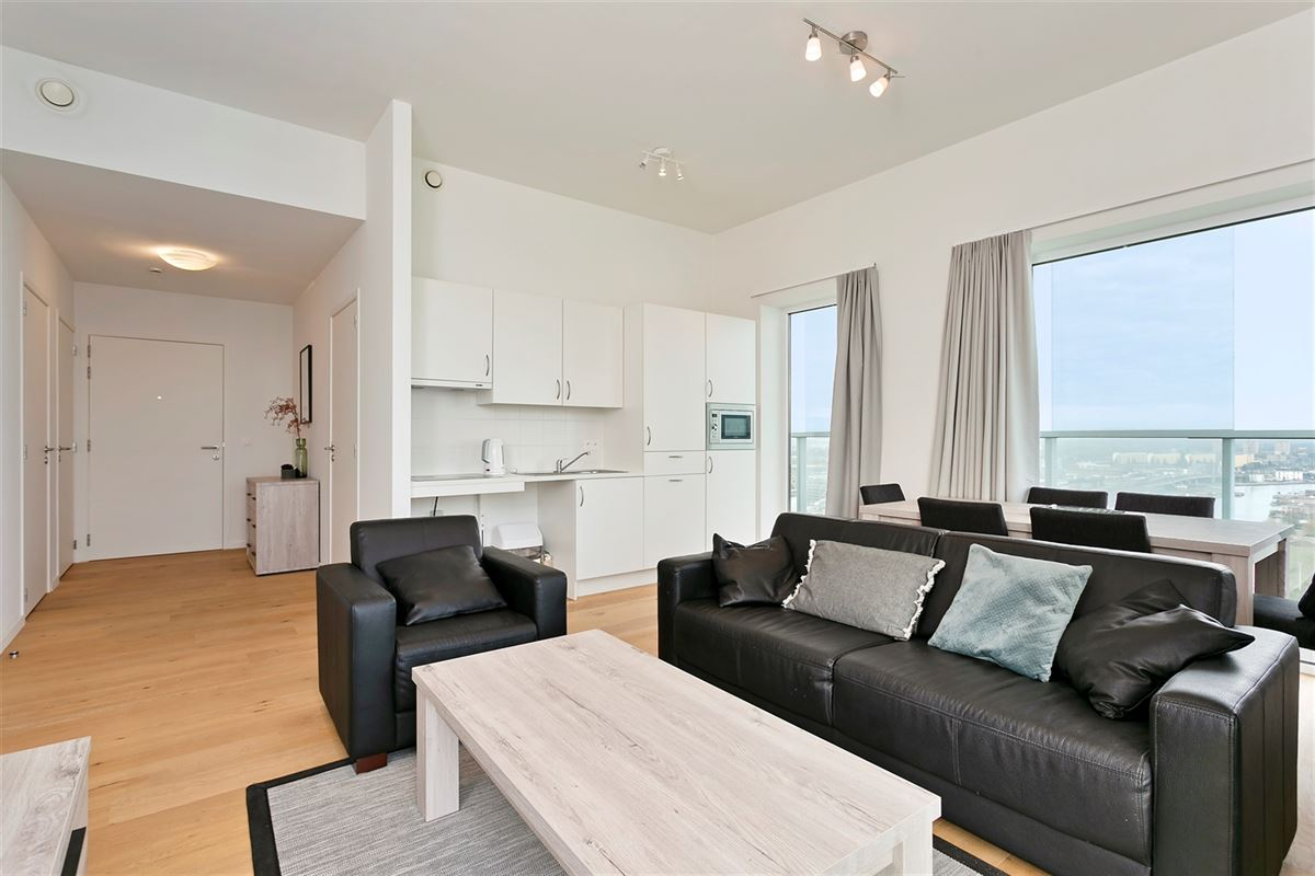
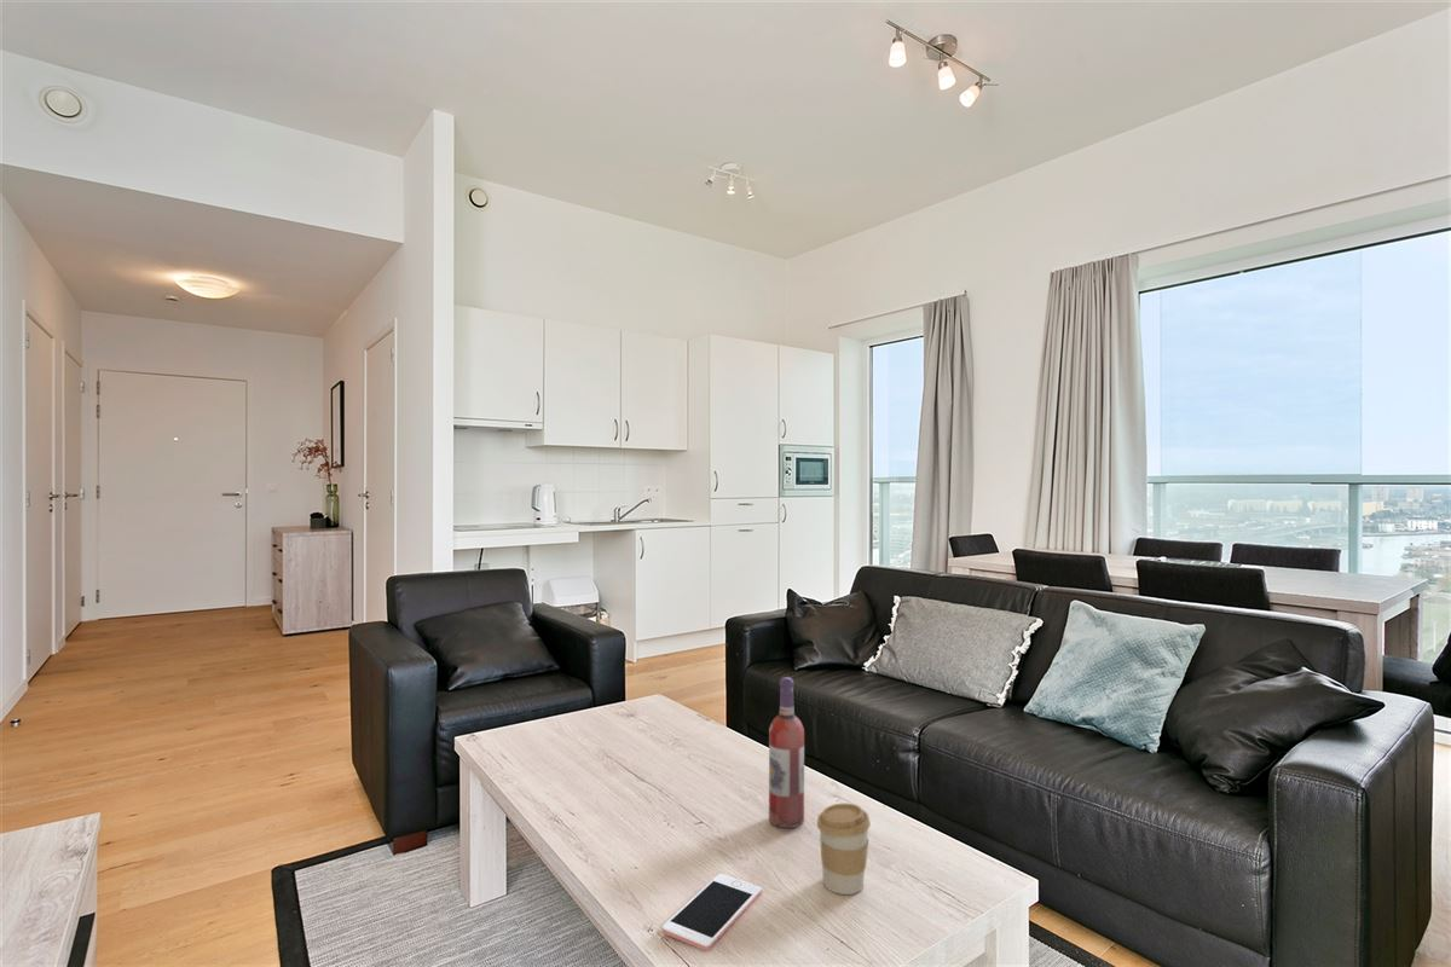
+ coffee cup (843, 846)
+ cell phone (713, 909)
+ wine bottle (786, 749)
